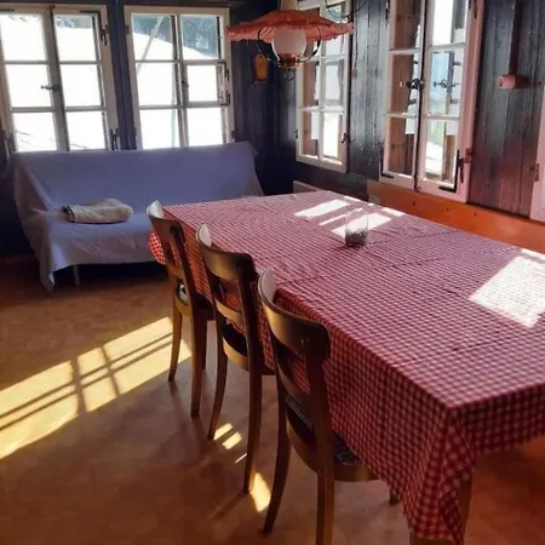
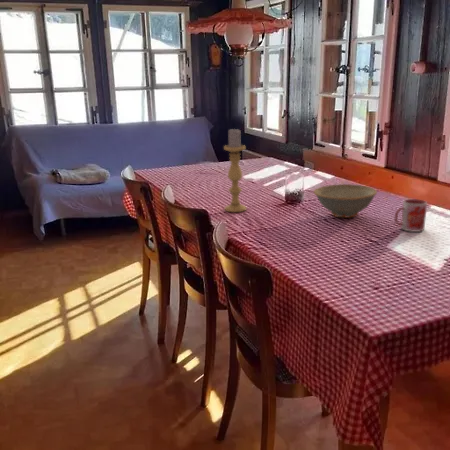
+ candle holder (234, 169)
+ dish (344, 202)
+ mug (408, 215)
